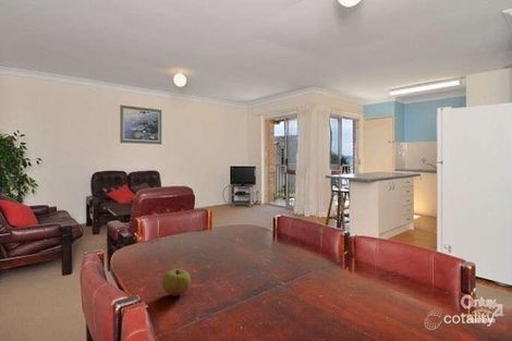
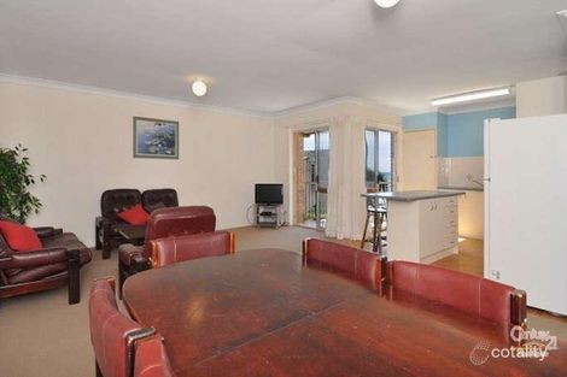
- apple (176, 281)
